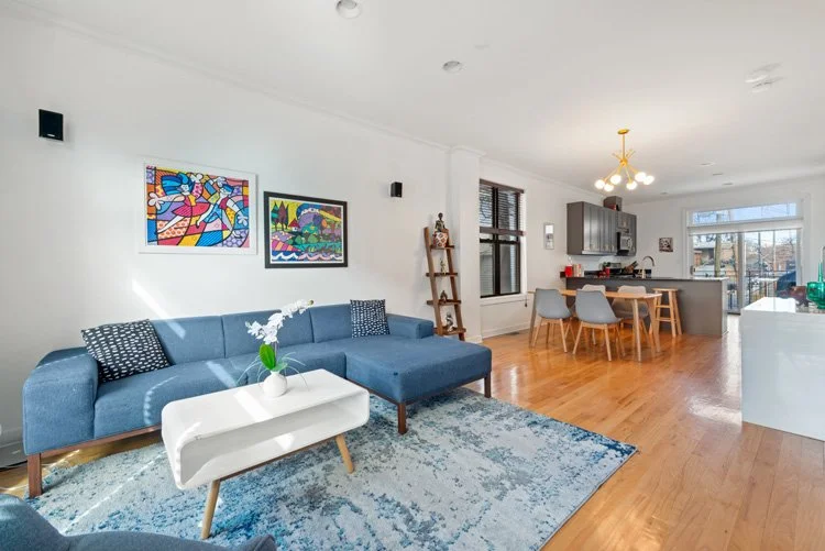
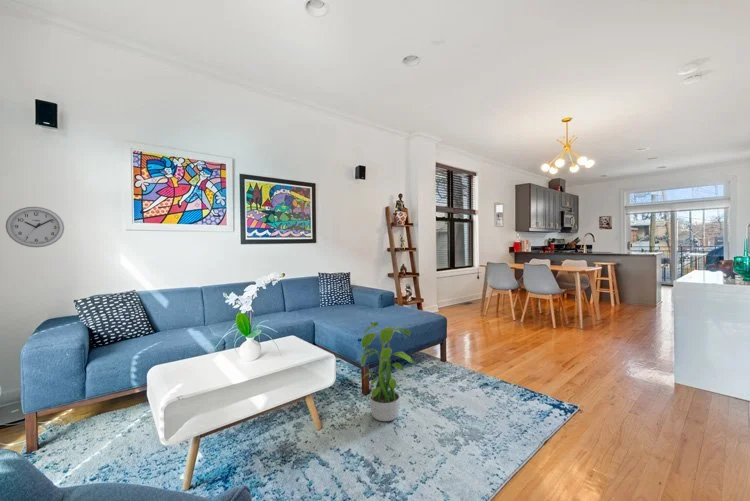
+ potted plant (386, 367)
+ wall clock (36, 227)
